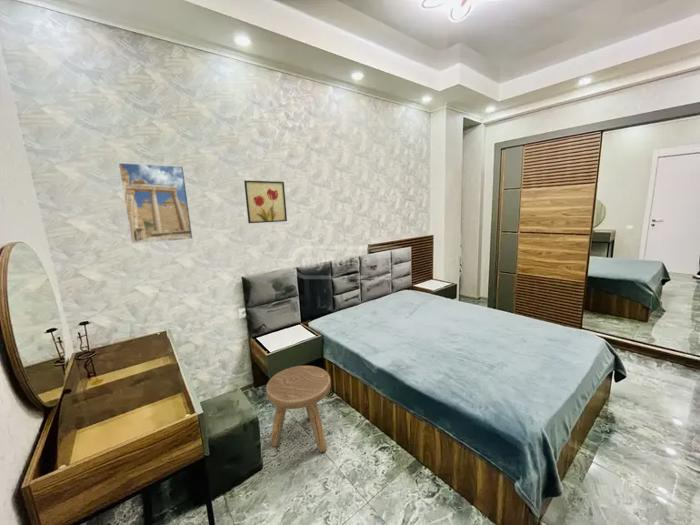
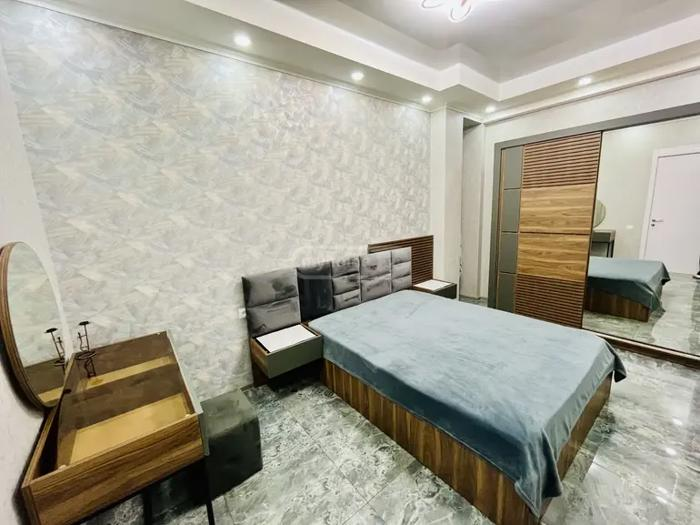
- wall art (266, 202)
- stool (301, 407)
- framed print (158, 203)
